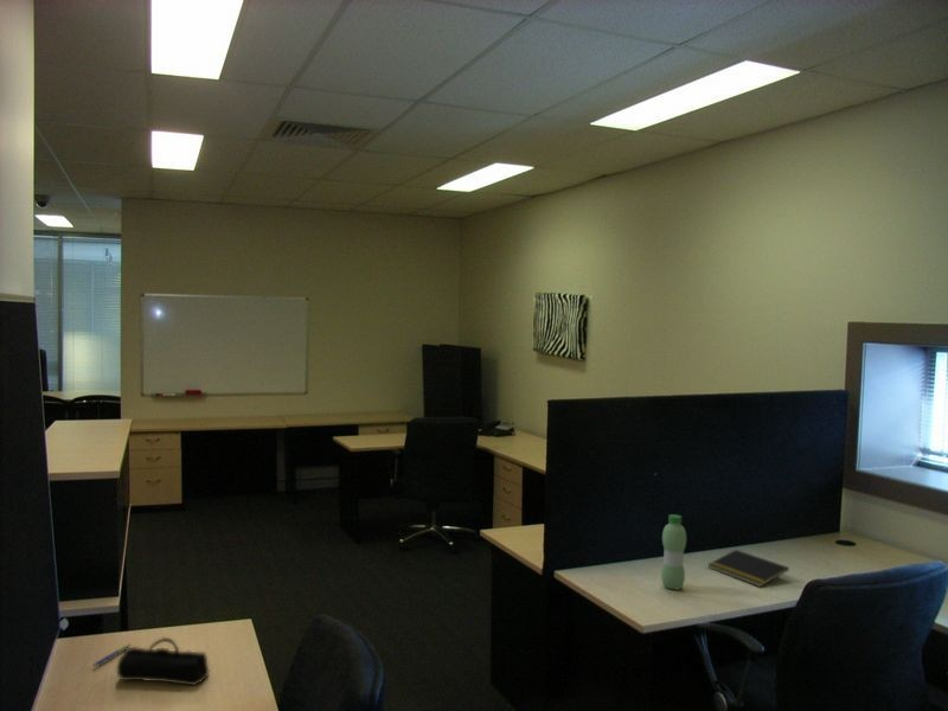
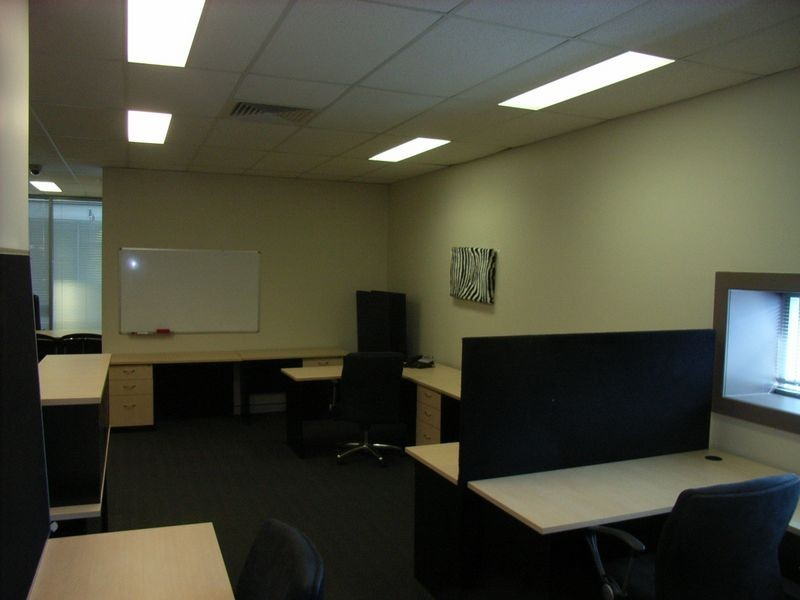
- pen (113, 654)
- notepad (747, 566)
- pencil case (162, 658)
- water bottle (673, 551)
